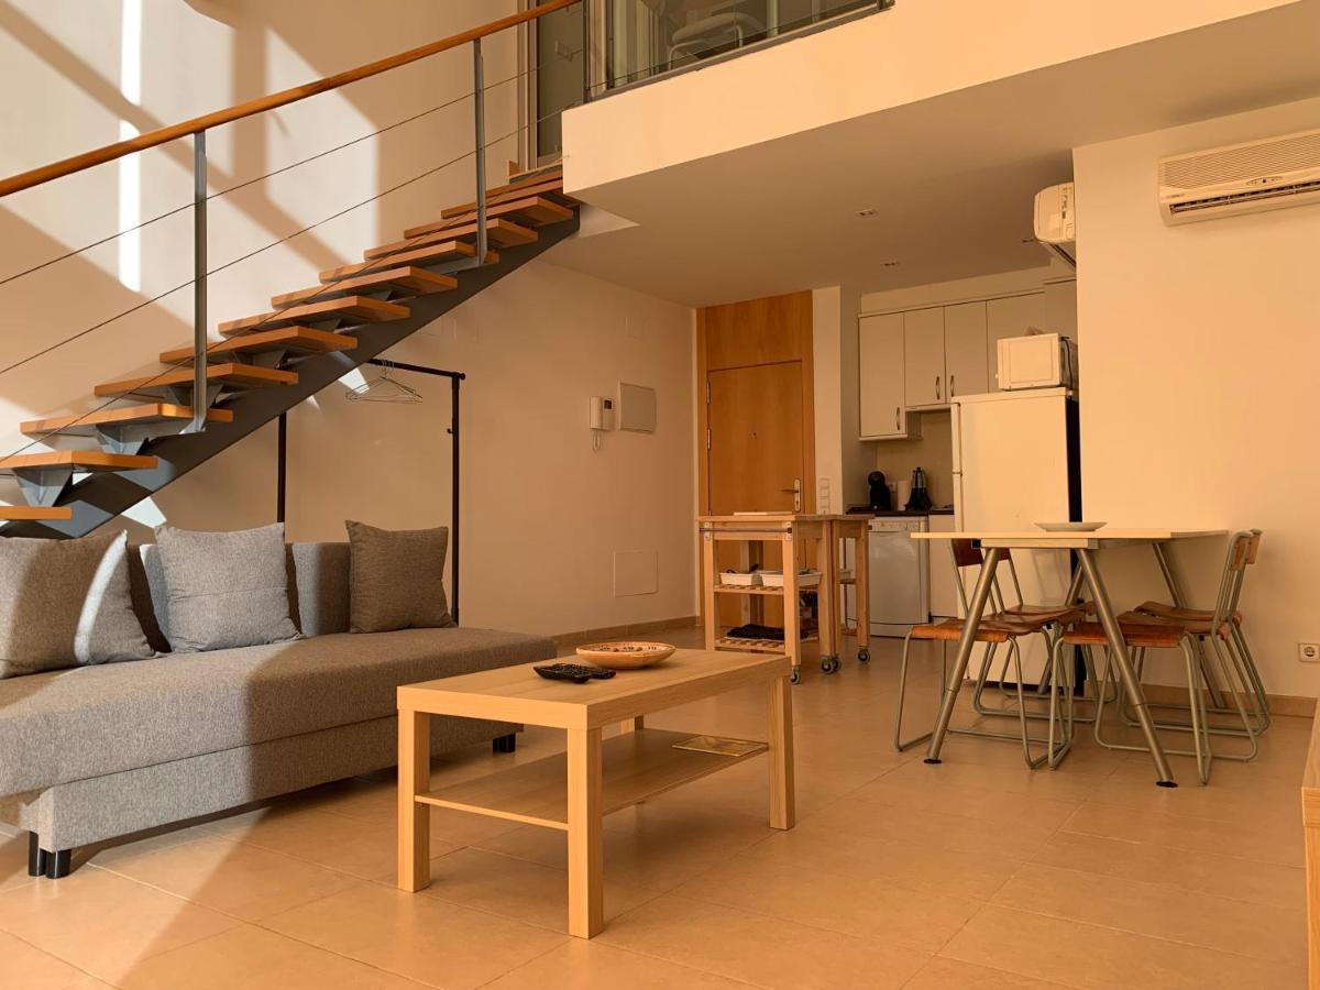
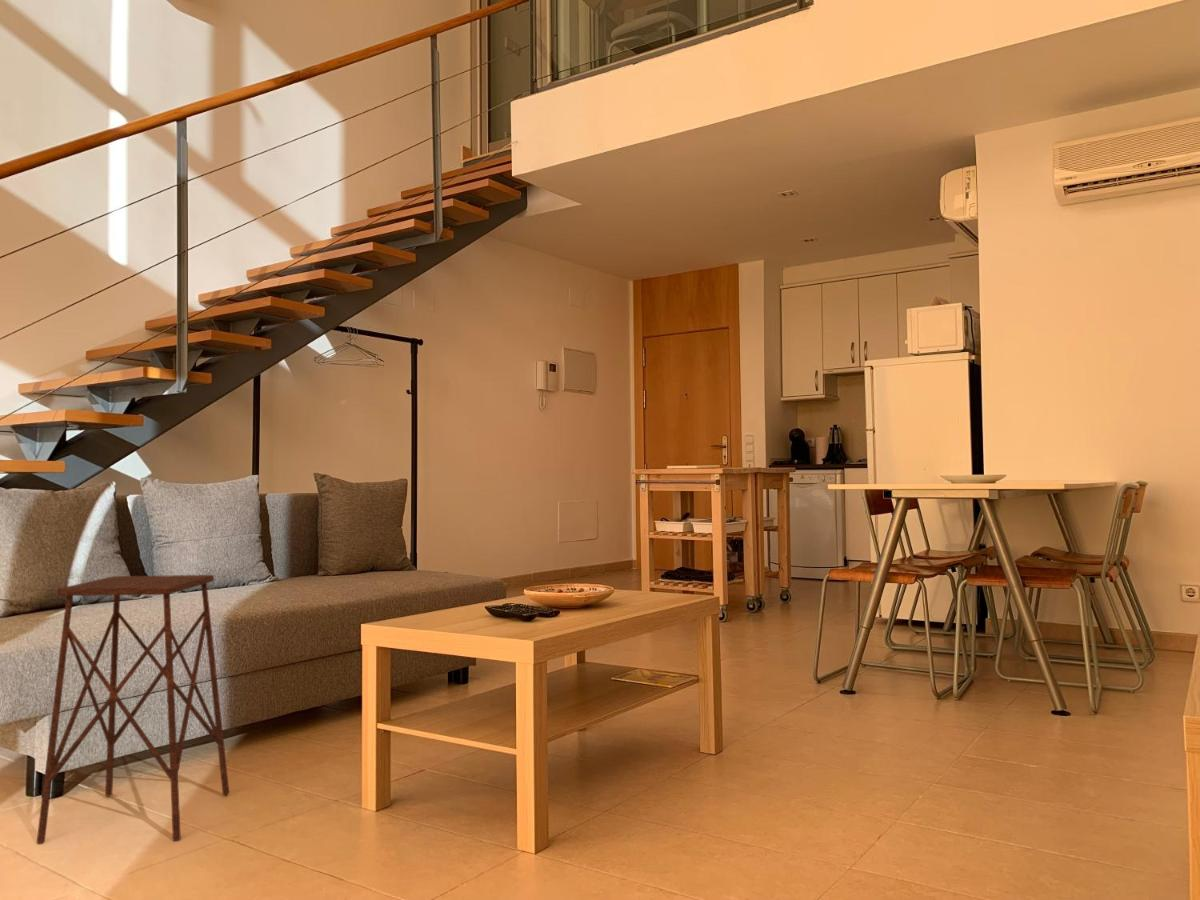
+ side table (141, 698)
